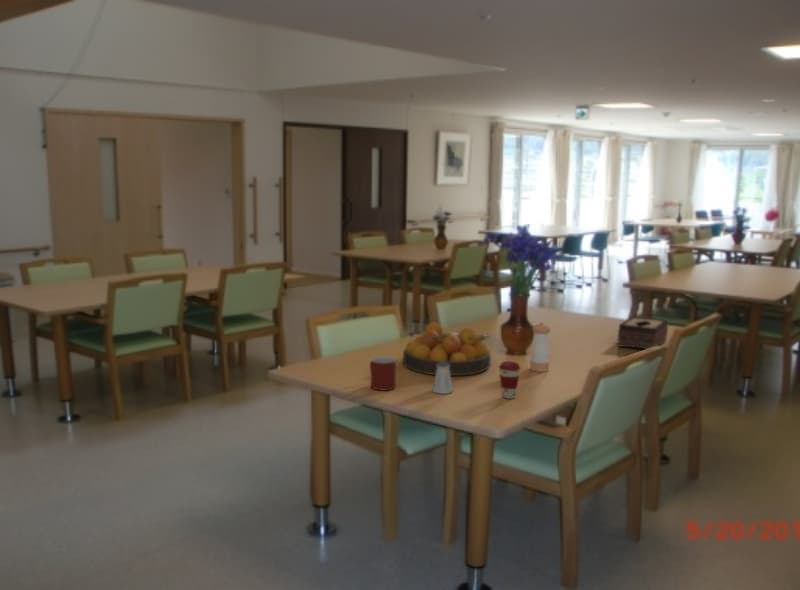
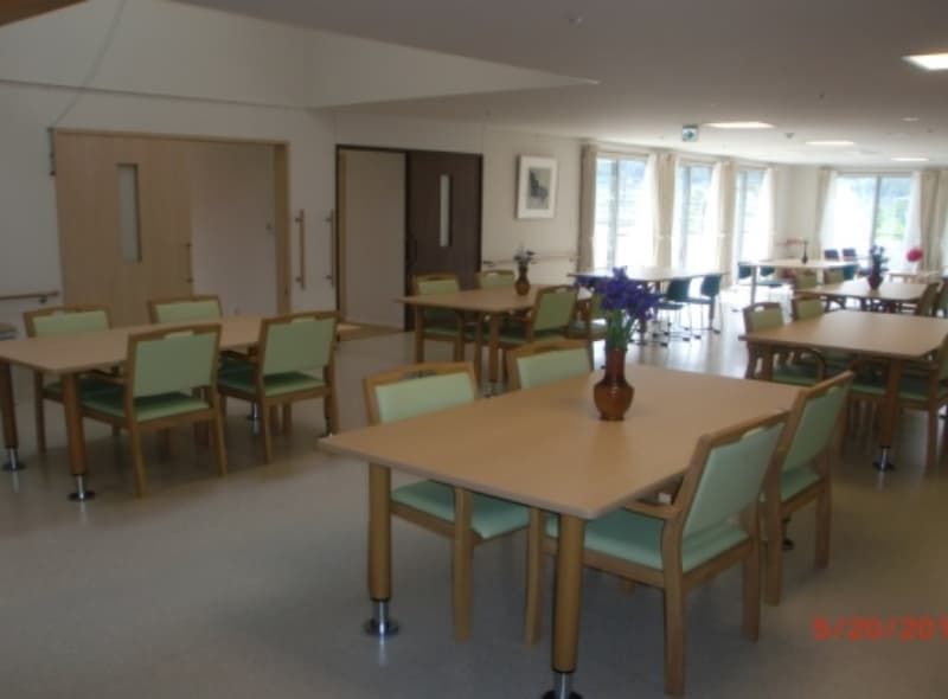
- pepper shaker (540, 346)
- saltshaker (442, 377)
- coffee cup (509, 380)
- mug (379, 372)
- fruit bowl (447, 345)
- tissue box (643, 332)
